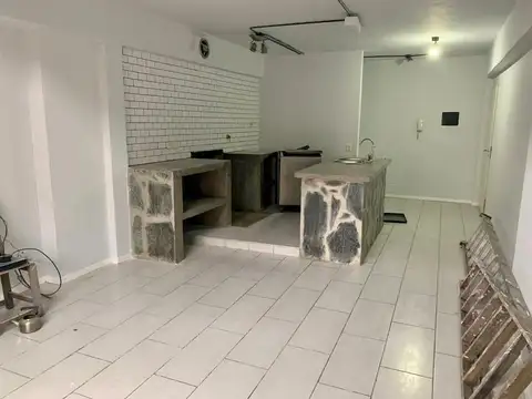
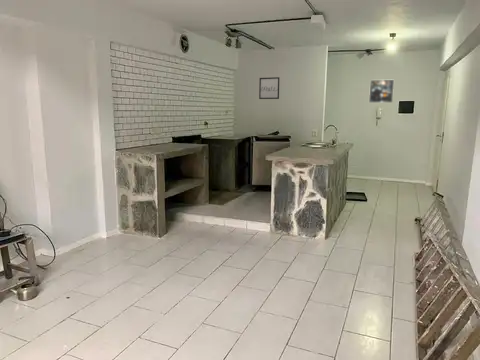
+ wall art (269, 88)
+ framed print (381, 91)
